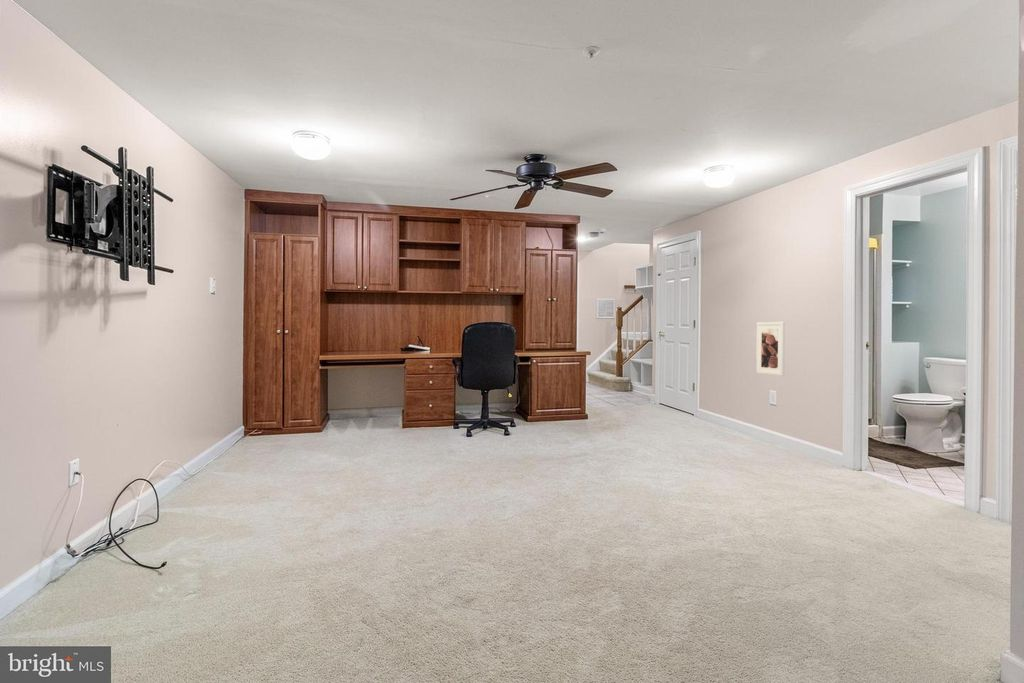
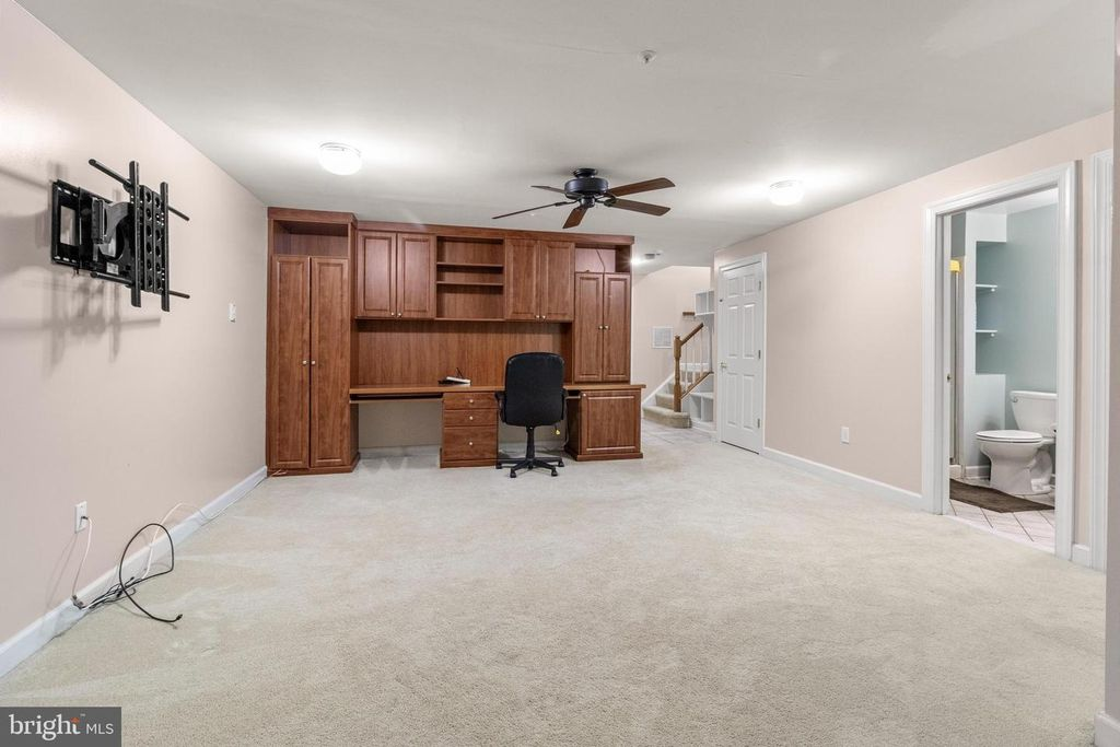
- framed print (770, 348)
